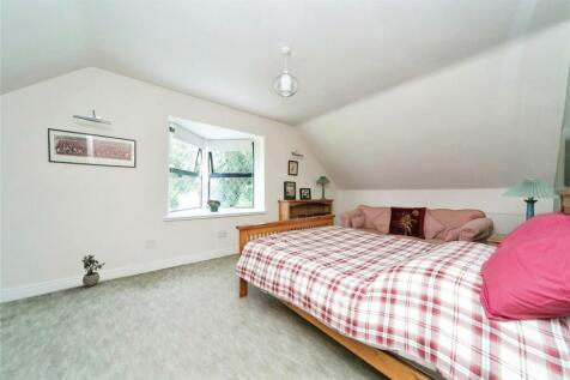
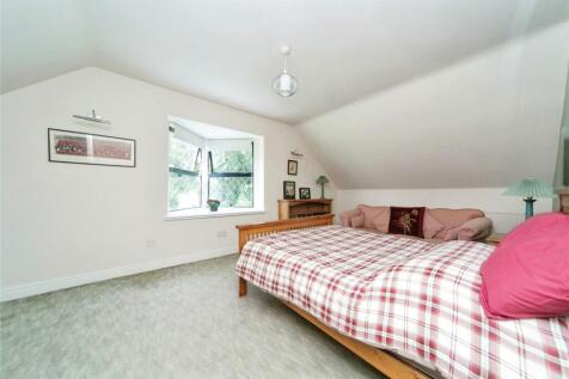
- potted plant (92, 270)
